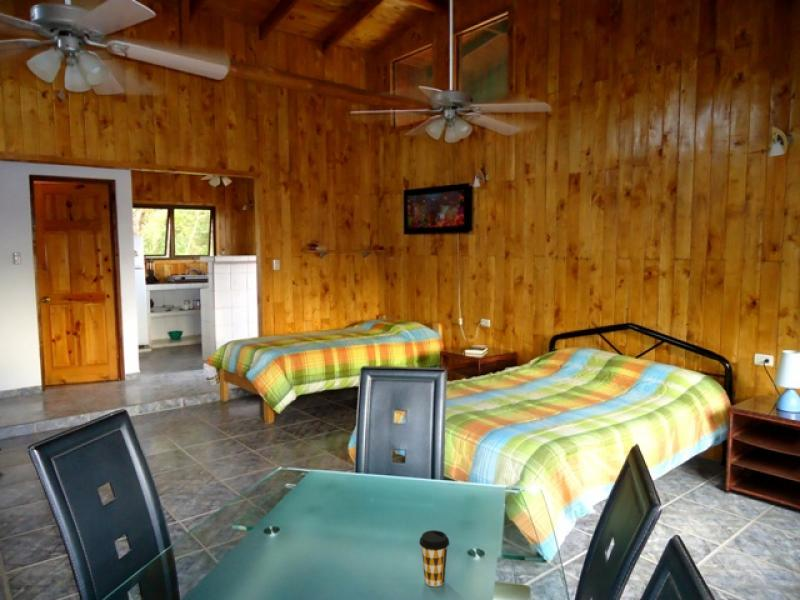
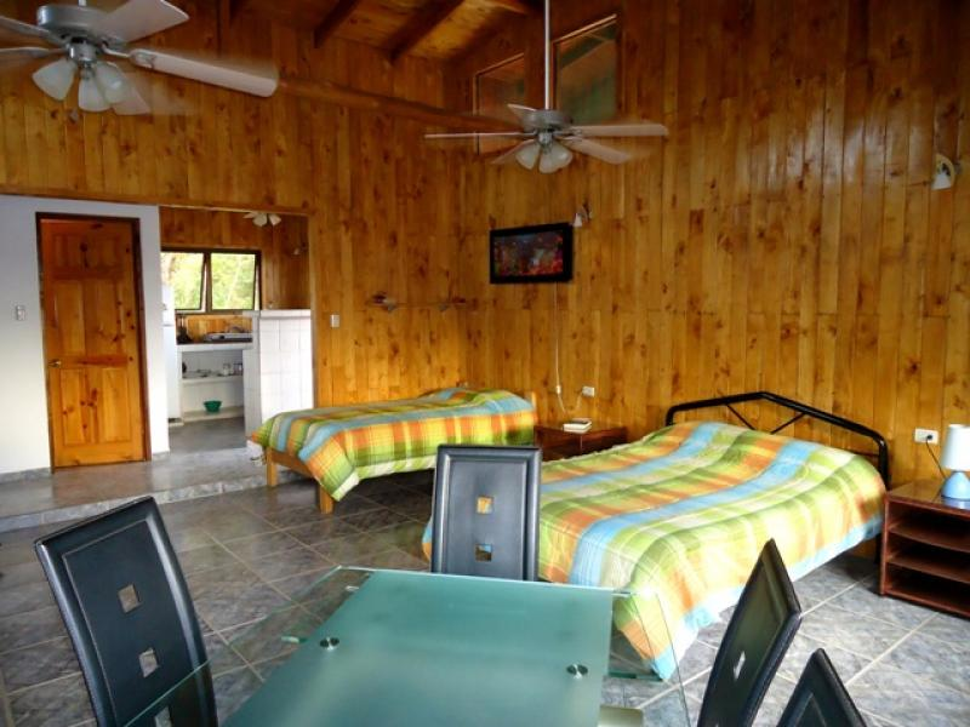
- coffee cup (434, 558)
